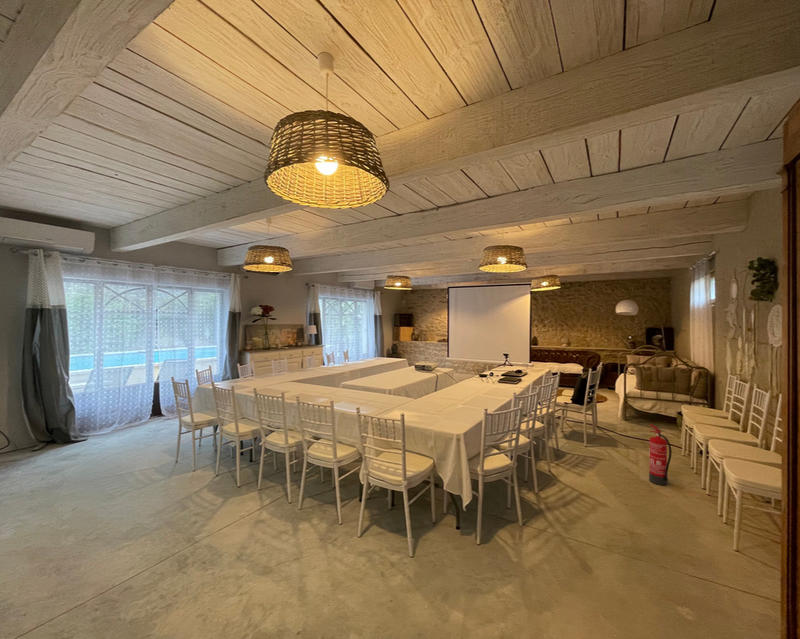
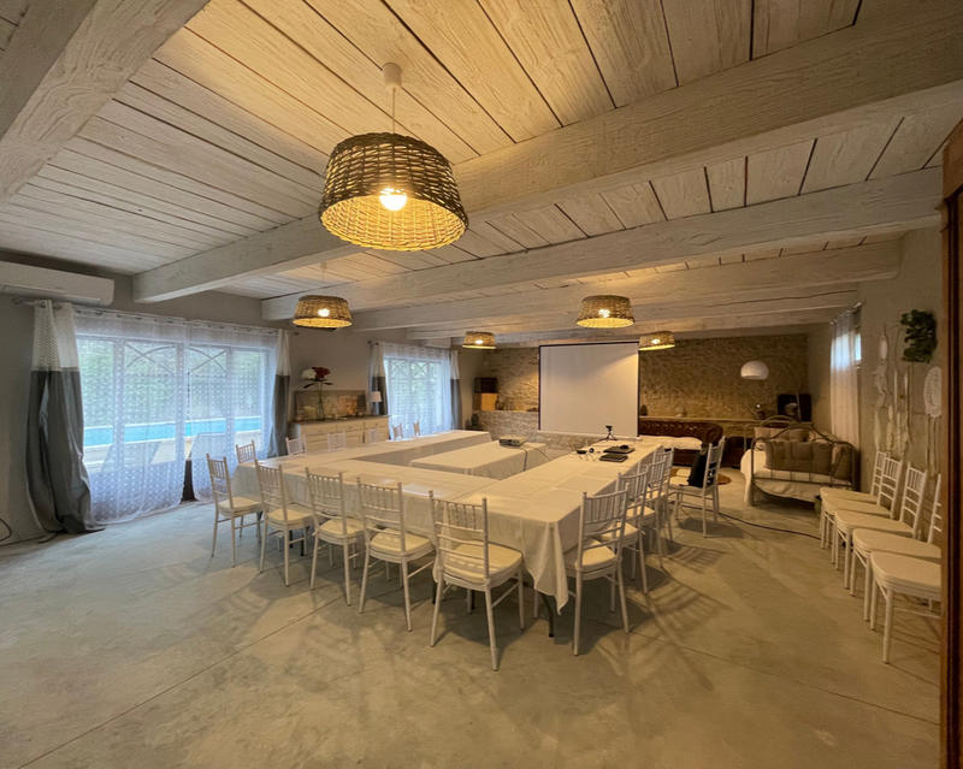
- fire extinguisher (660, 455)
